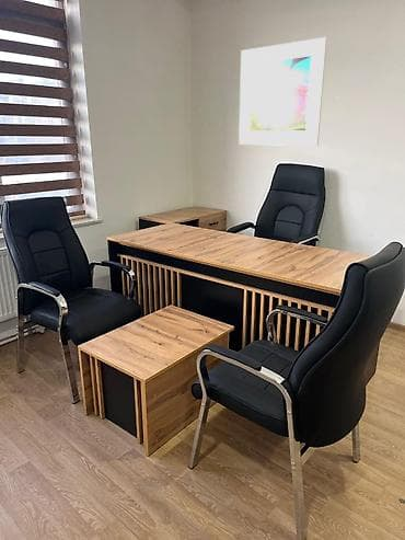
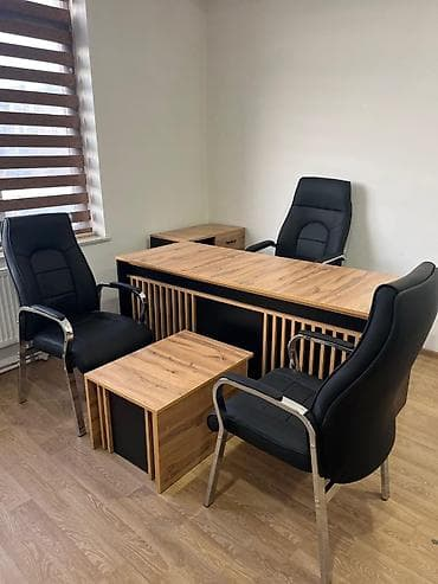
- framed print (278, 96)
